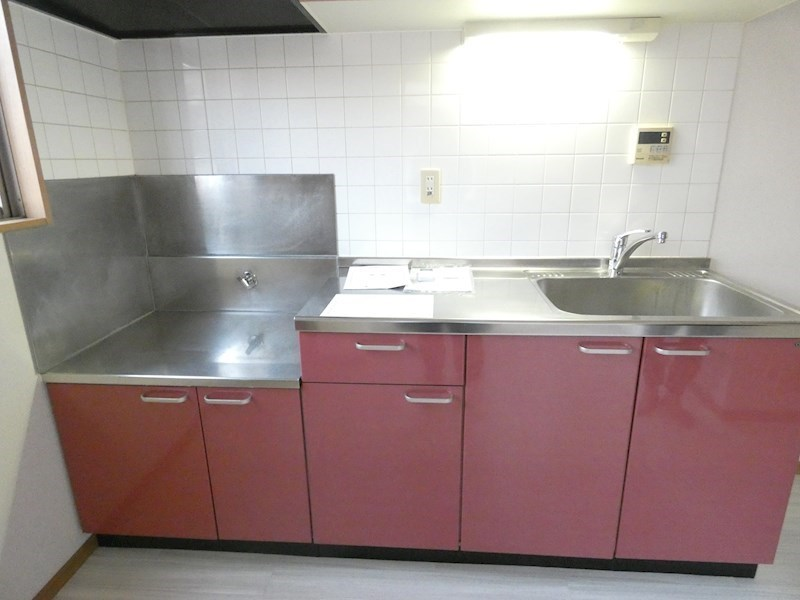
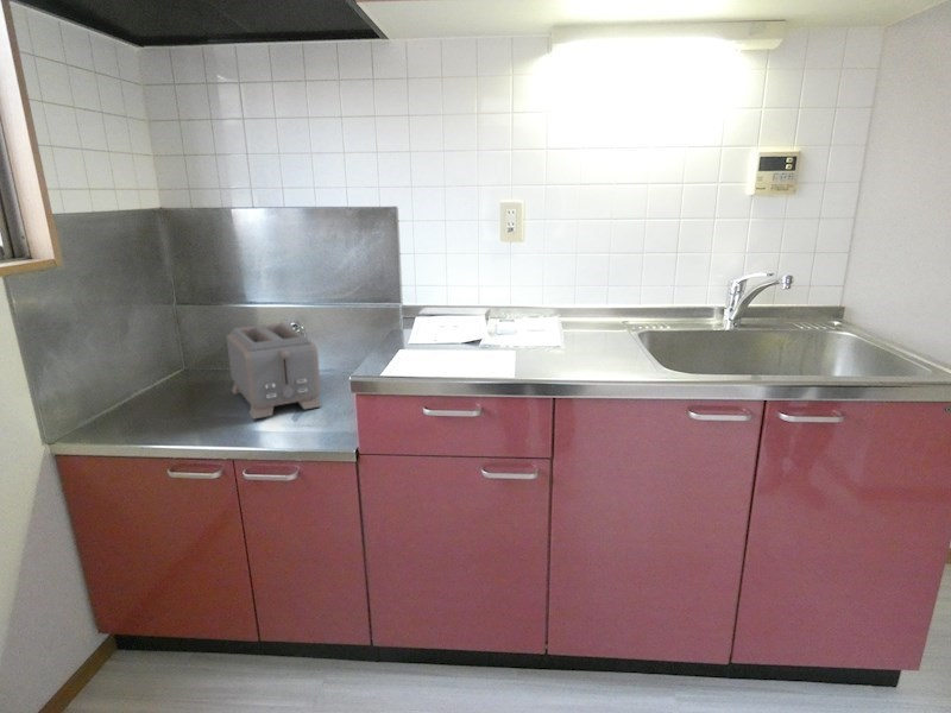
+ toaster (272, 366)
